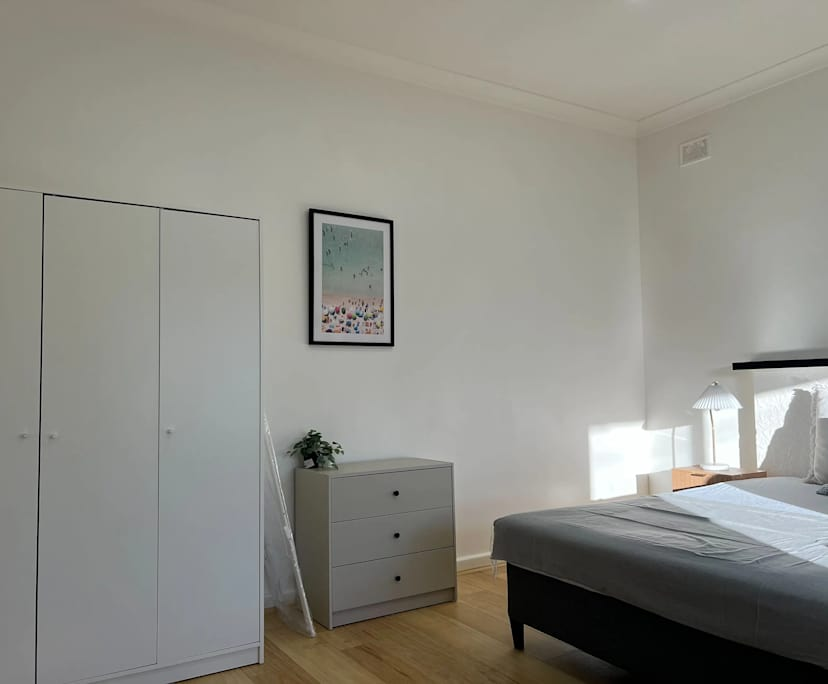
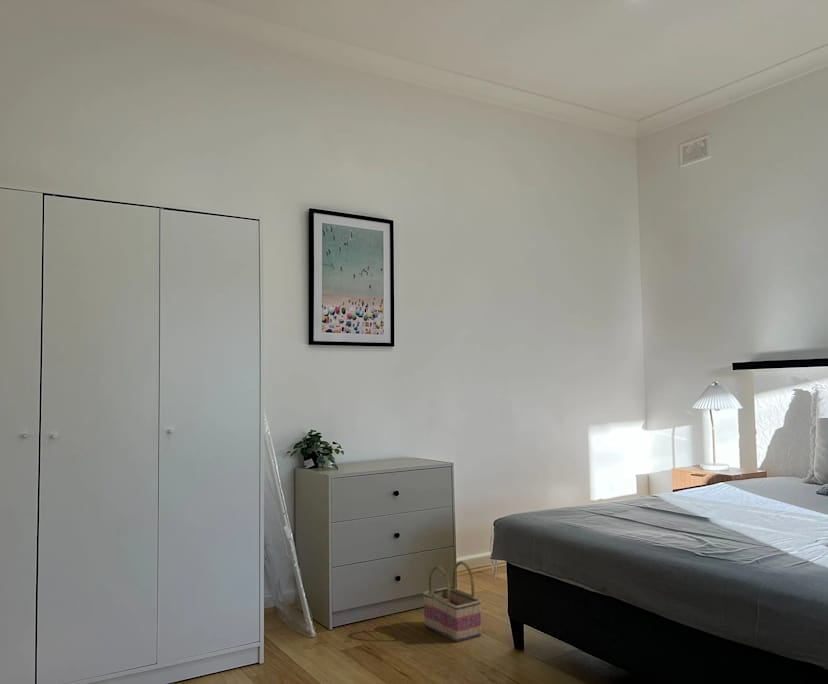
+ basket (451, 597)
